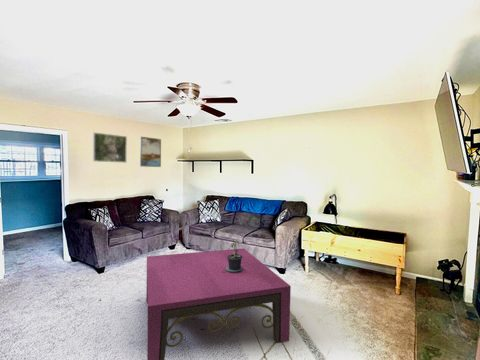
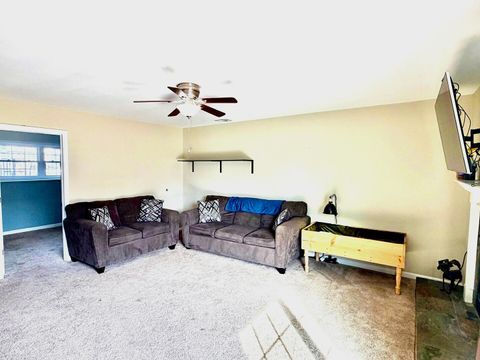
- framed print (151, 152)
- potted plant (233, 253)
- coffee table (208, 293)
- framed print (110, 148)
